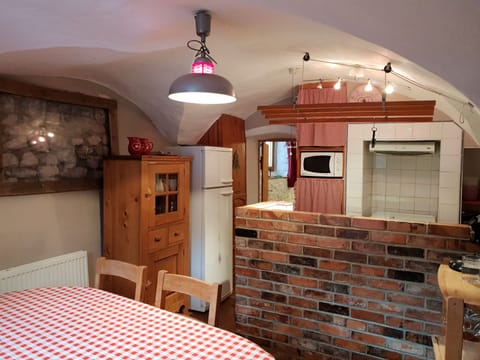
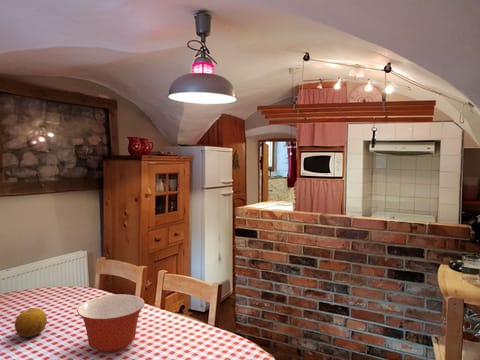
+ mixing bowl (112, 325)
+ fruit (31, 322)
